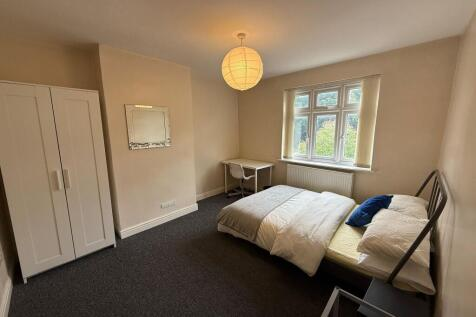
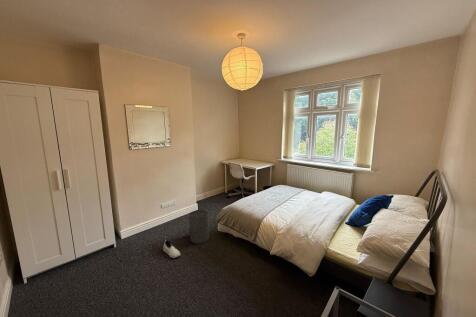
+ shoe (171, 248)
+ trash can (199, 226)
